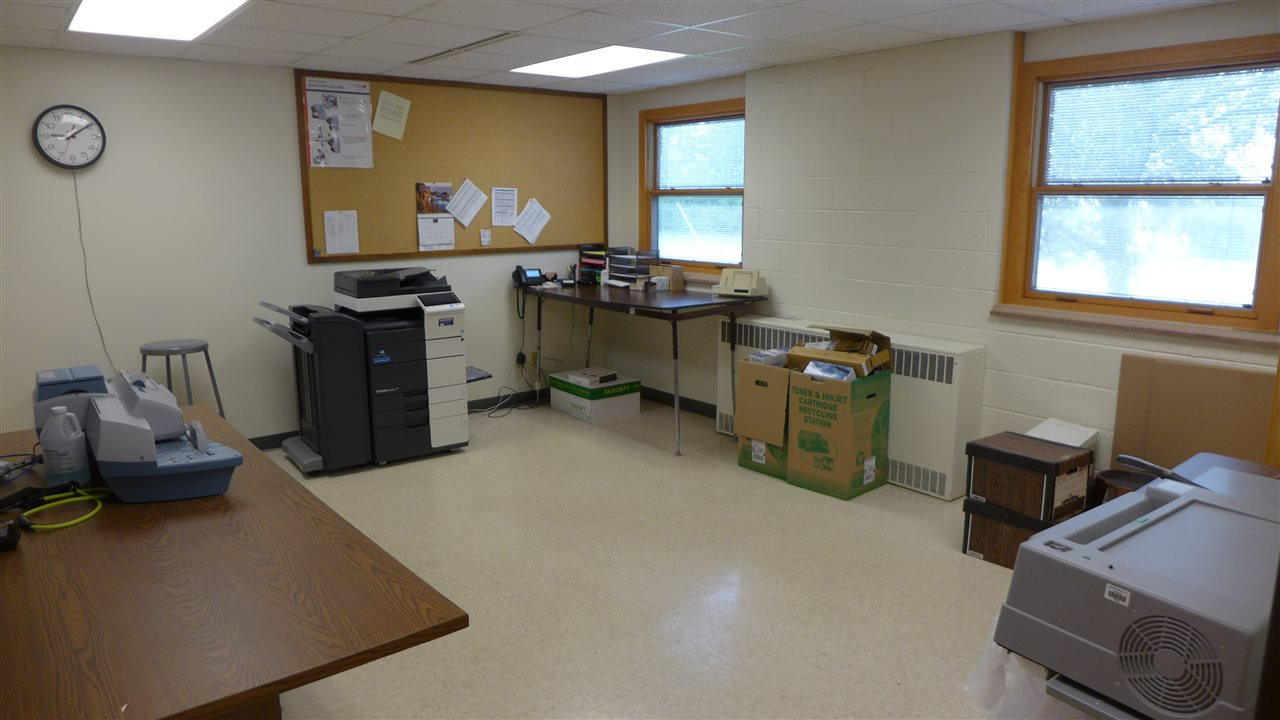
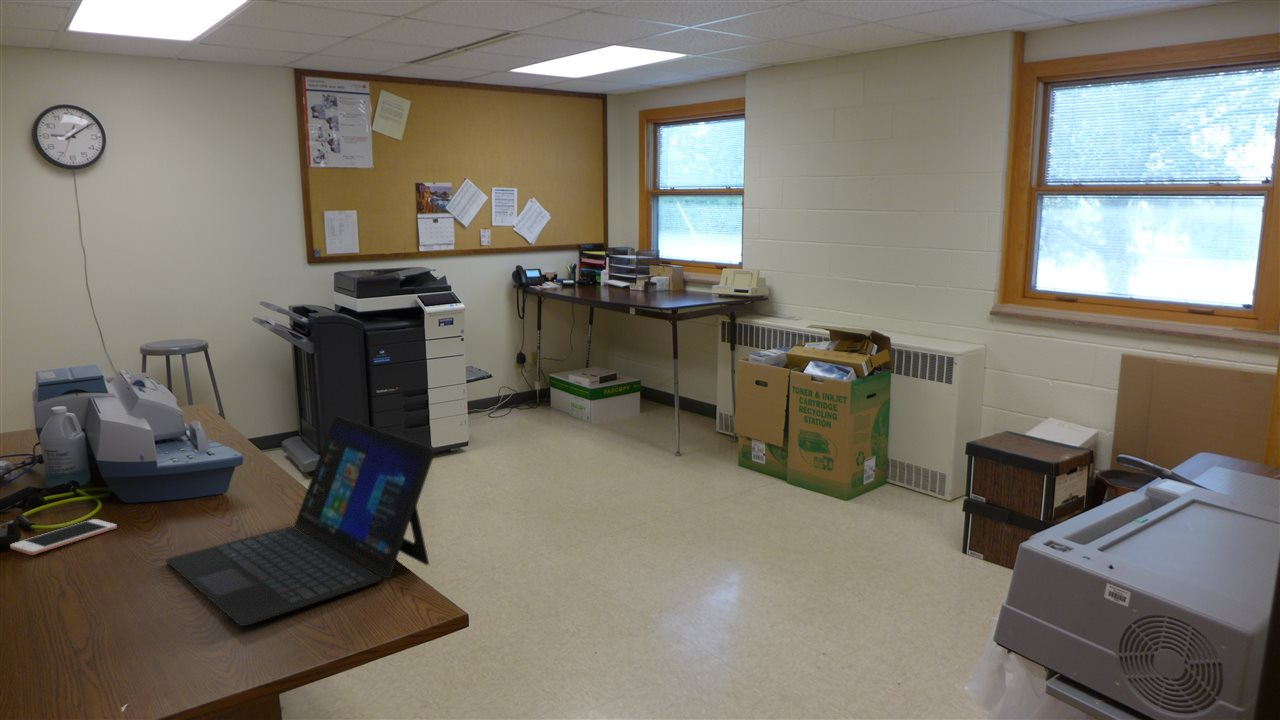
+ laptop (301, 505)
+ cell phone (65, 536)
